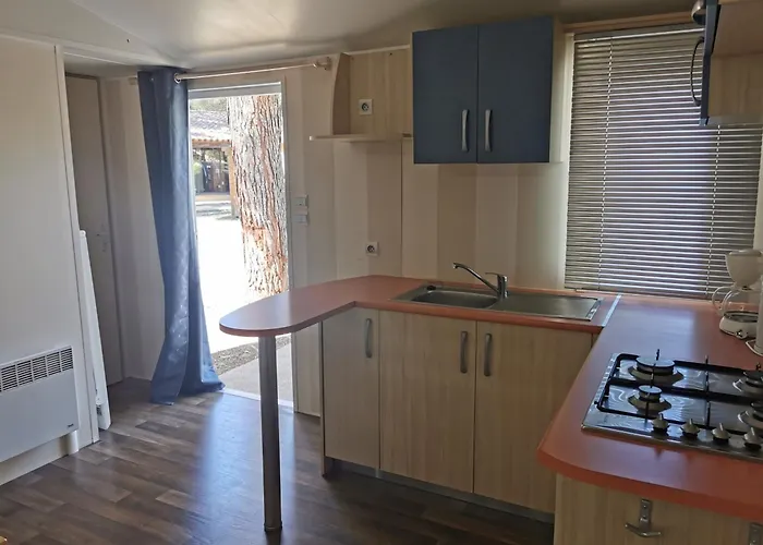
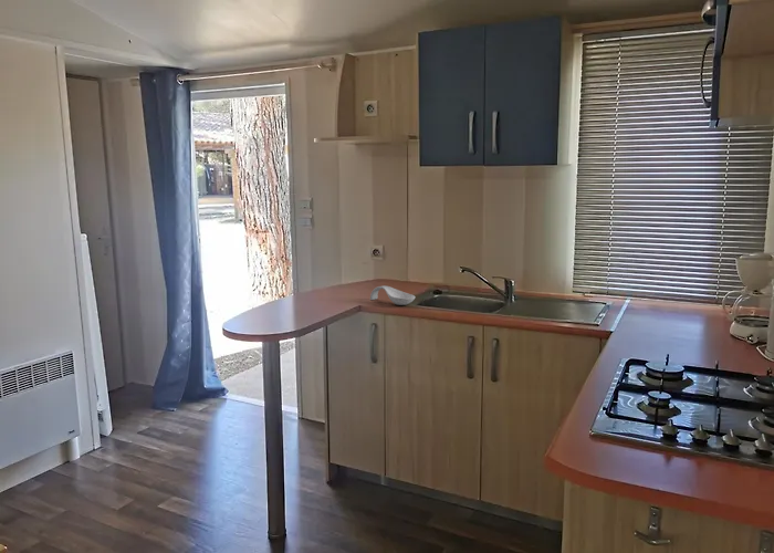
+ spoon rest (391, 294)
